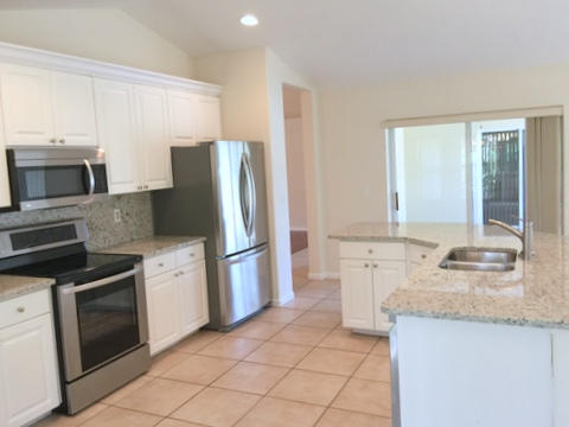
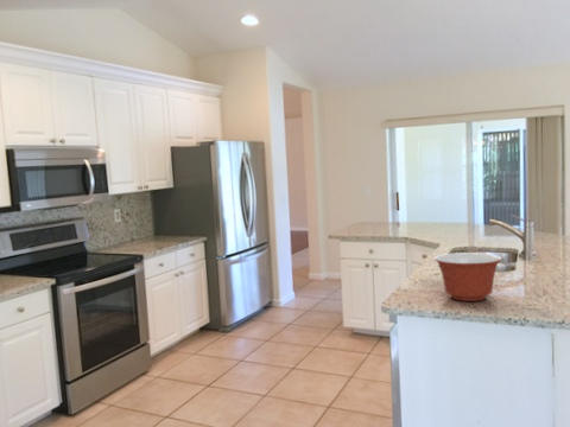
+ mixing bowl (467, 278)
